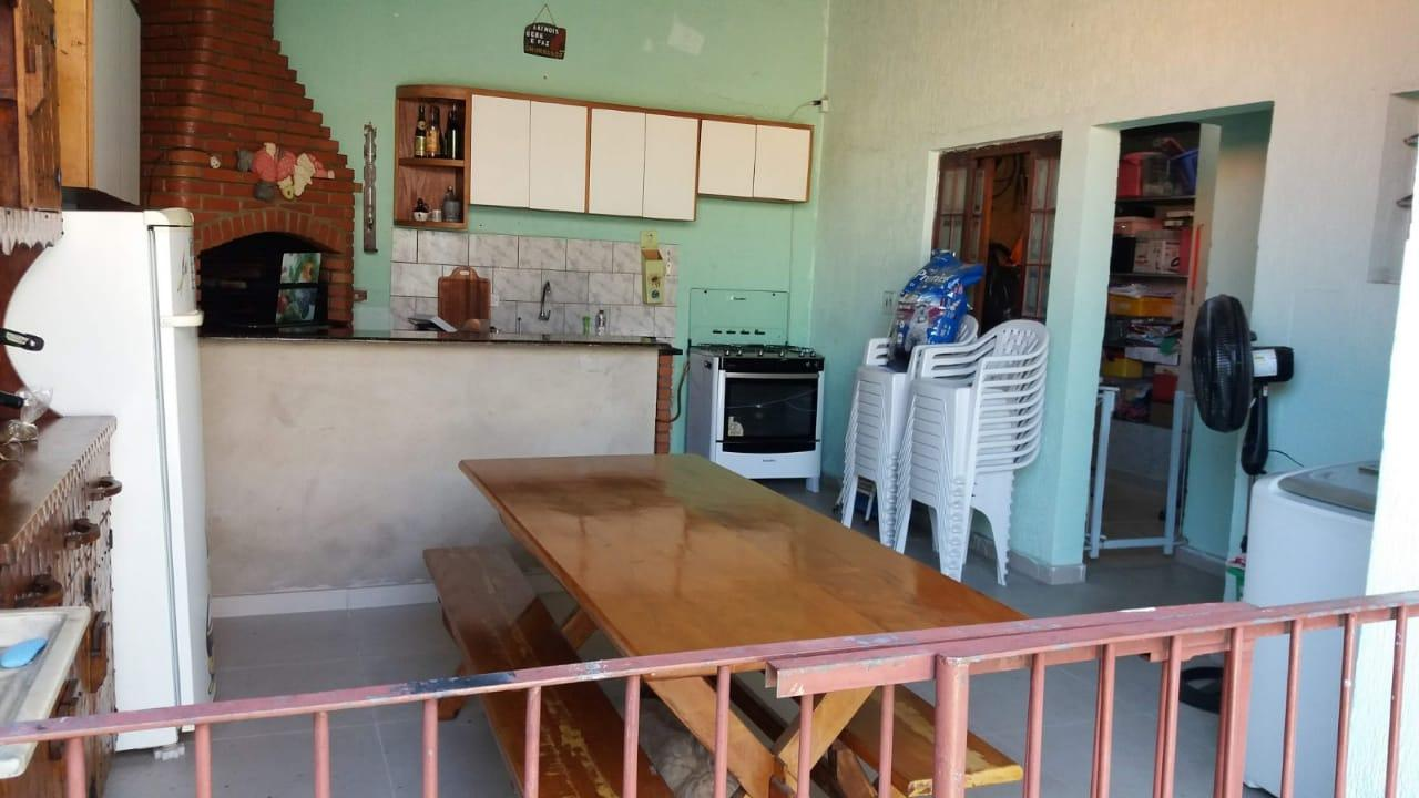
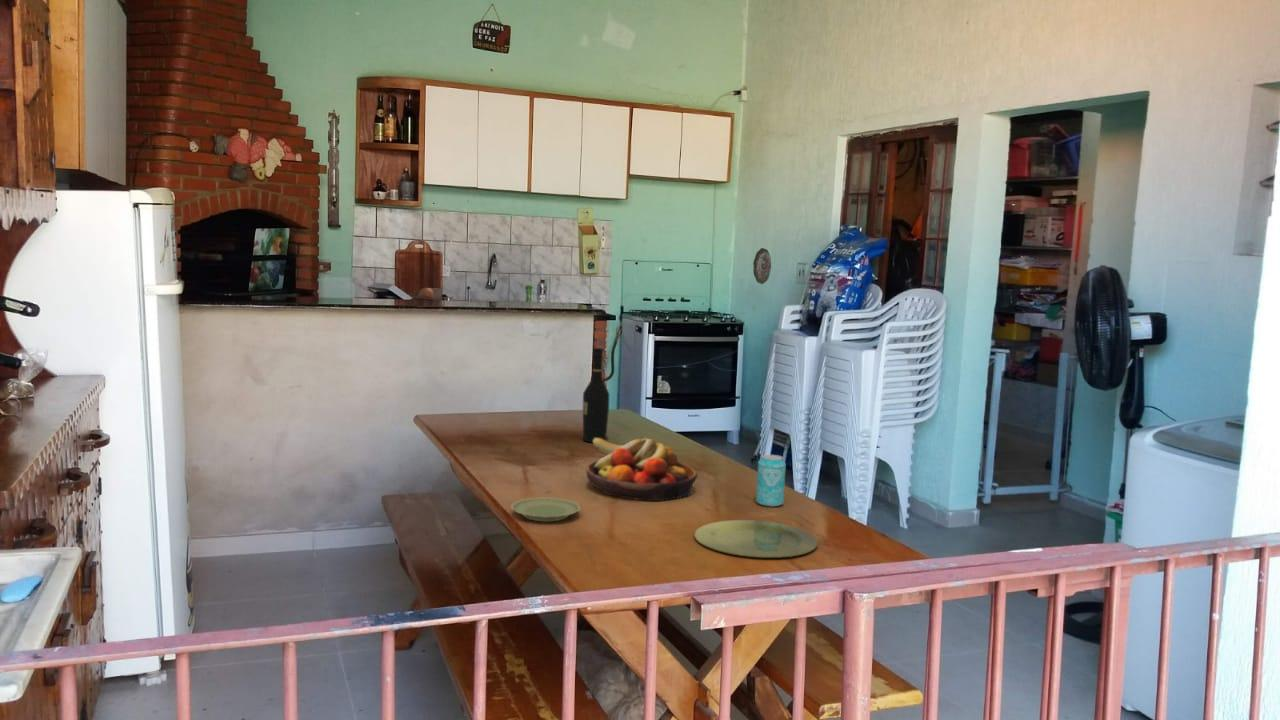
+ fruit bowl (640, 465)
+ decorative plate (763, 266)
+ plate (755, 538)
+ plate (545, 510)
+ wine bottle (596, 394)
+ beverage can (770, 480)
